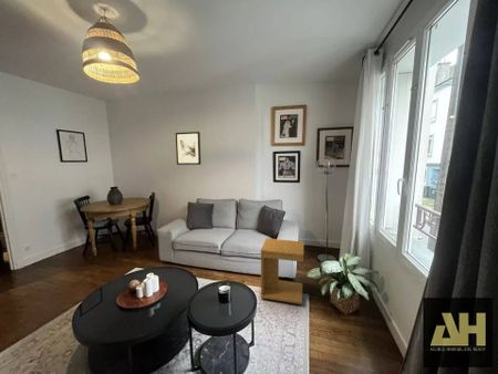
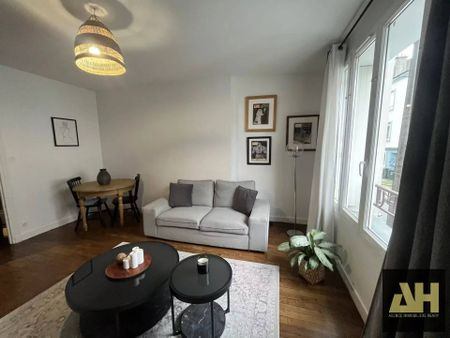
- wall art (187, 148)
- side table (278, 269)
